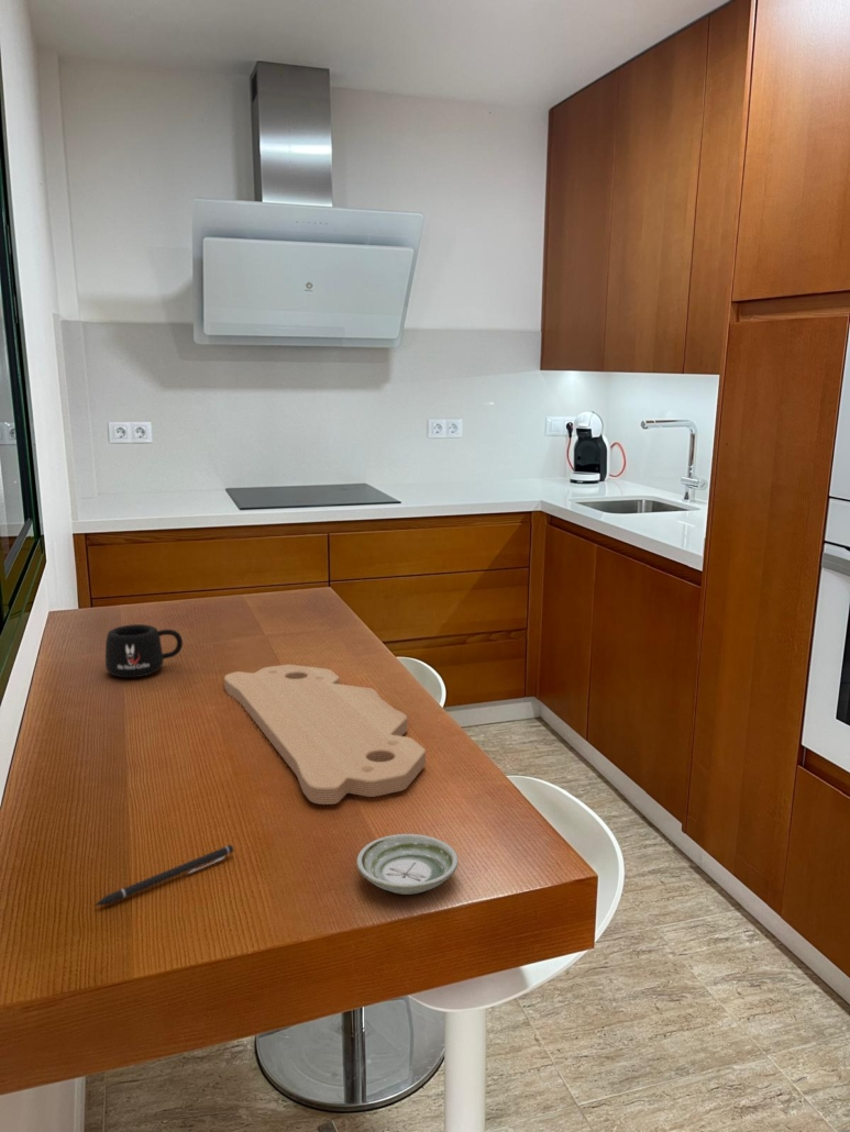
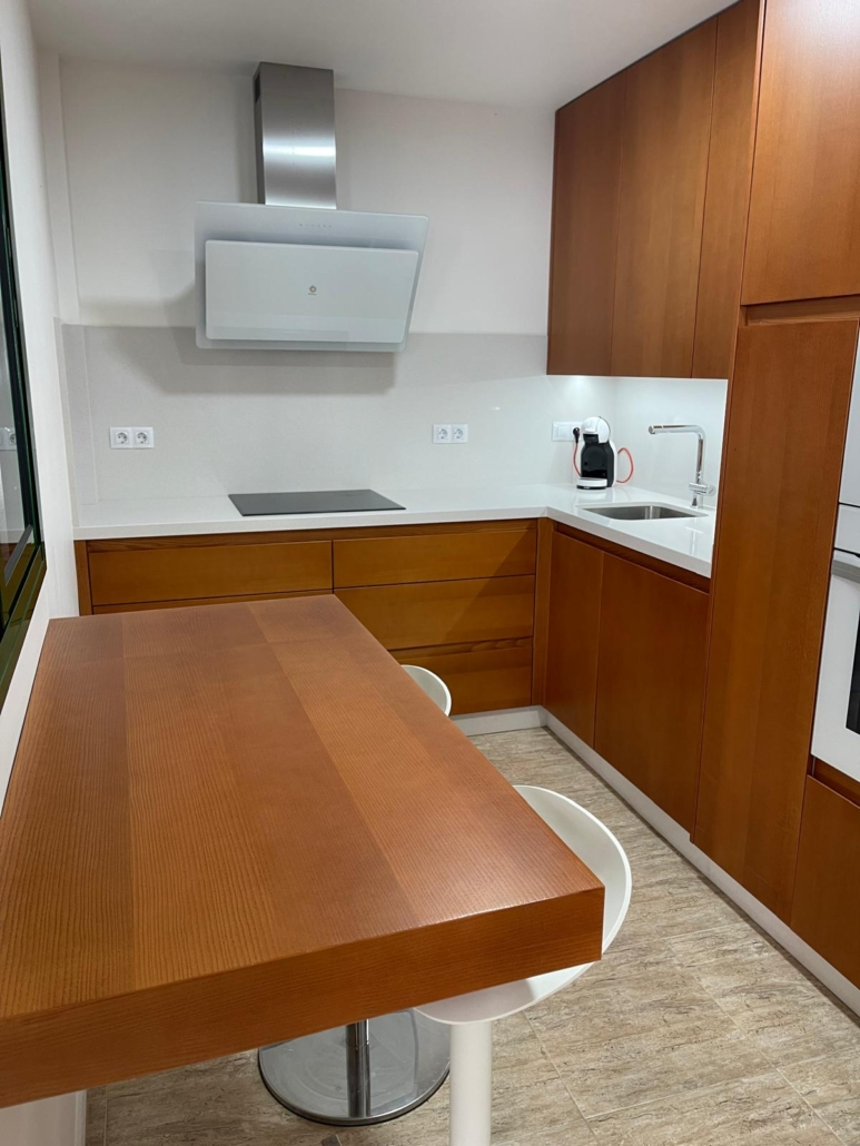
- cutting board (327, 718)
- mug (144, 650)
- saucer (407, 868)
- pen (167, 875)
